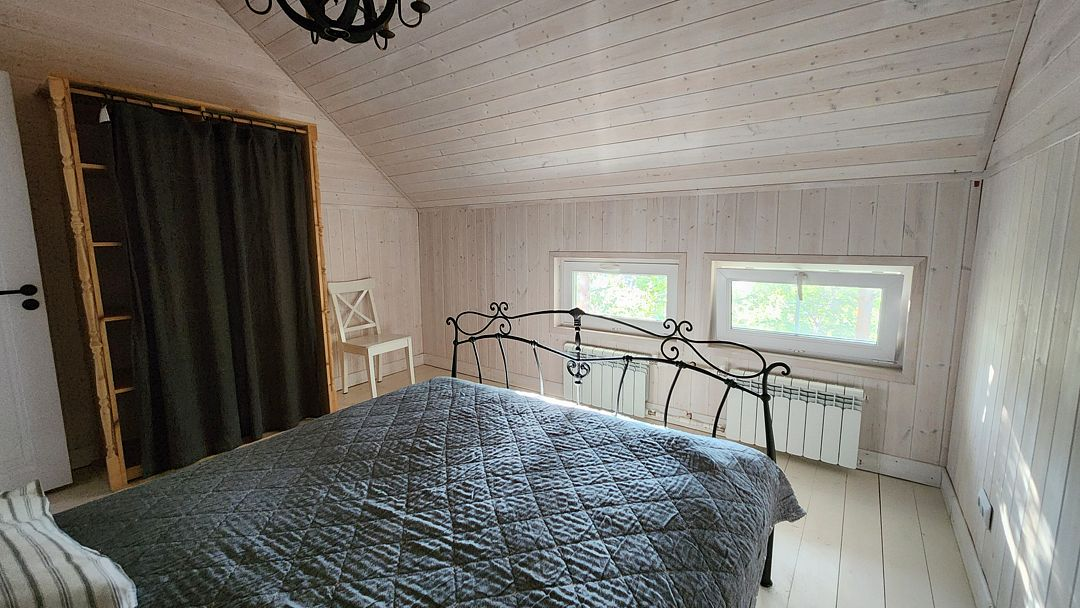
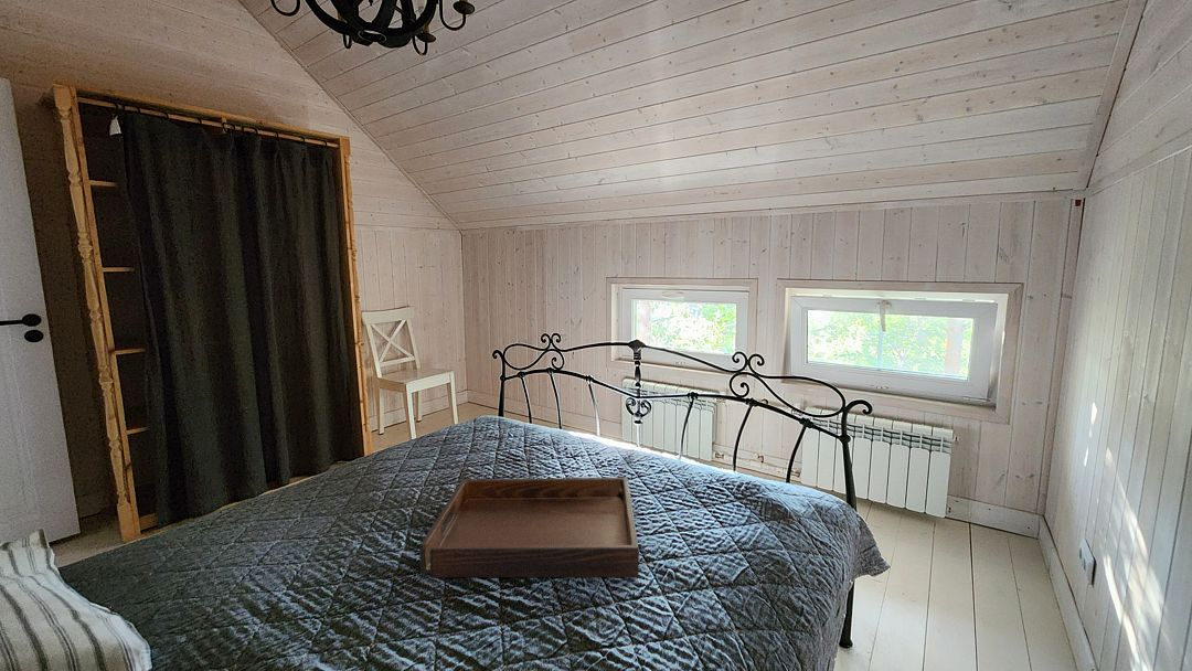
+ serving tray (538, 520)
